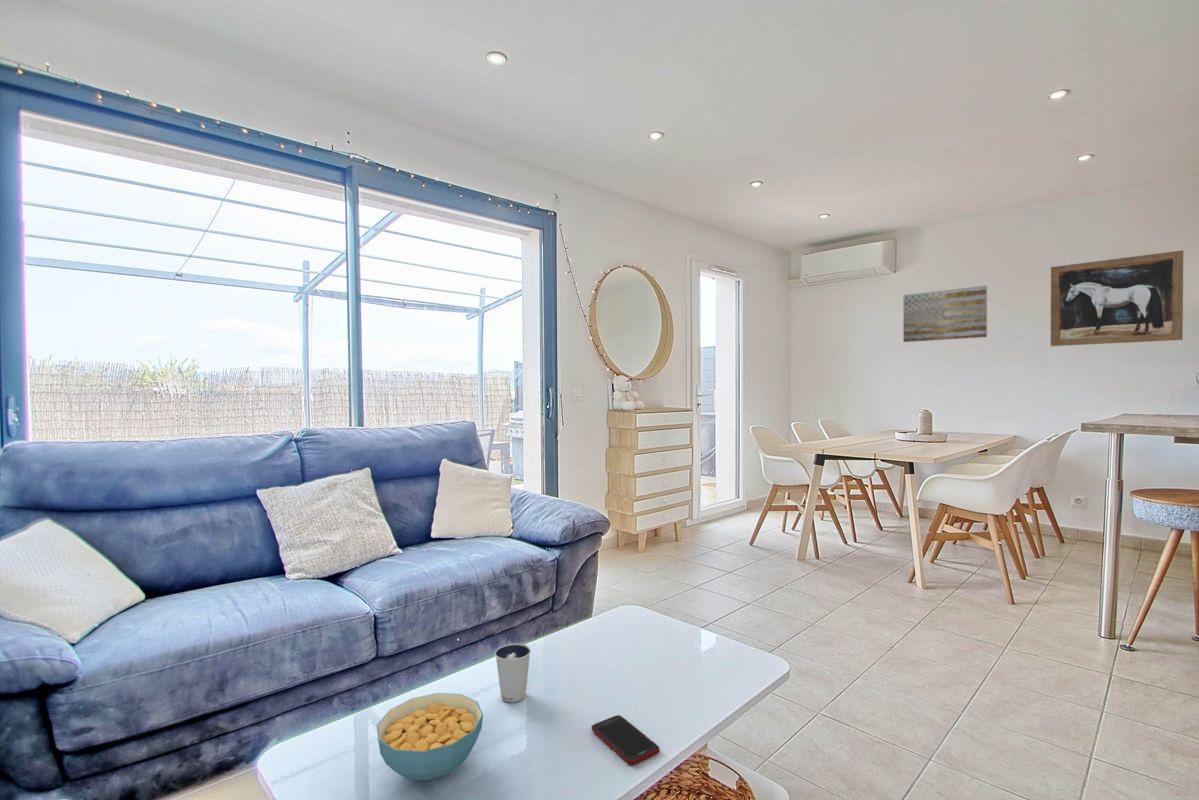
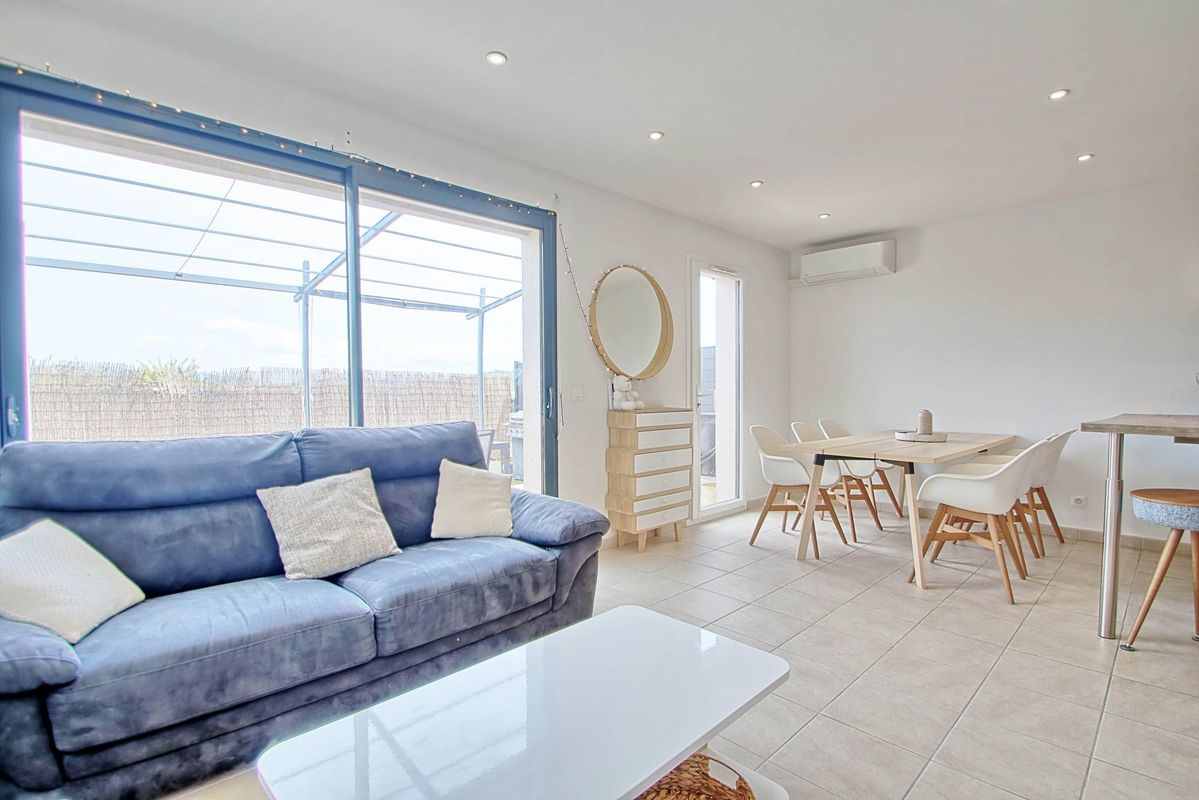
- cereal bowl (431, 744)
- wall art (943, 315)
- cell phone (624, 738)
- dixie cup (513, 673)
- wall art (1112, 301)
